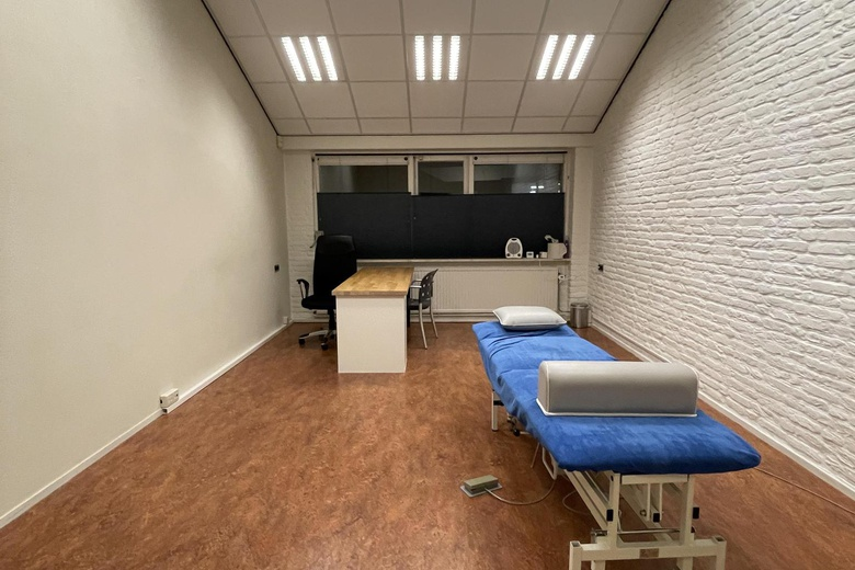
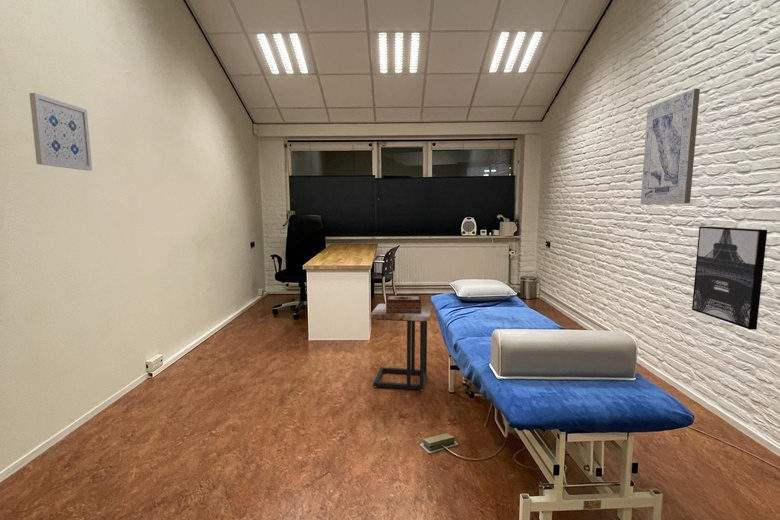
+ wall art (667, 152)
+ side table (407, 345)
+ tissue box (403, 303)
+ wall art (725, 274)
+ wall art (63, 135)
